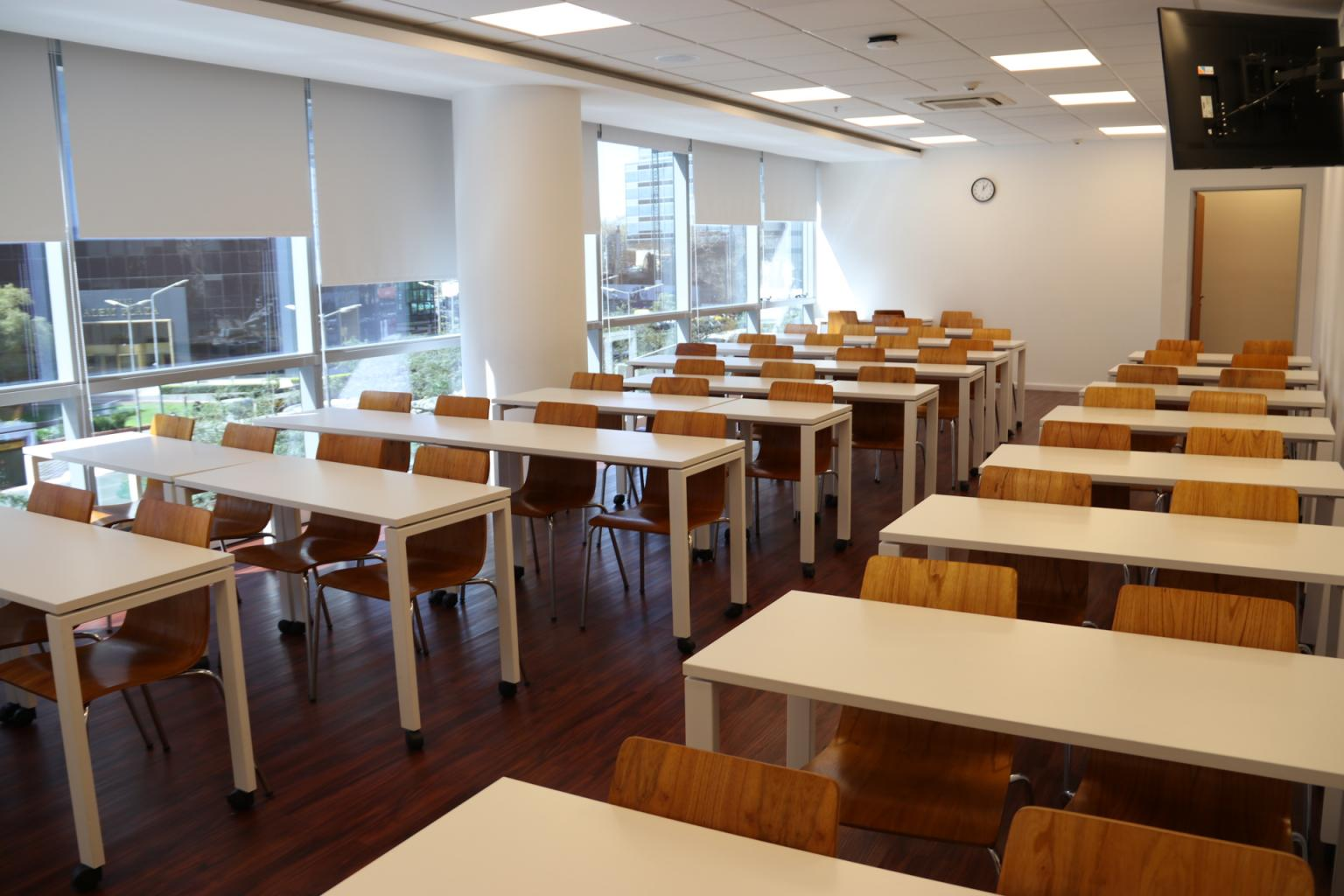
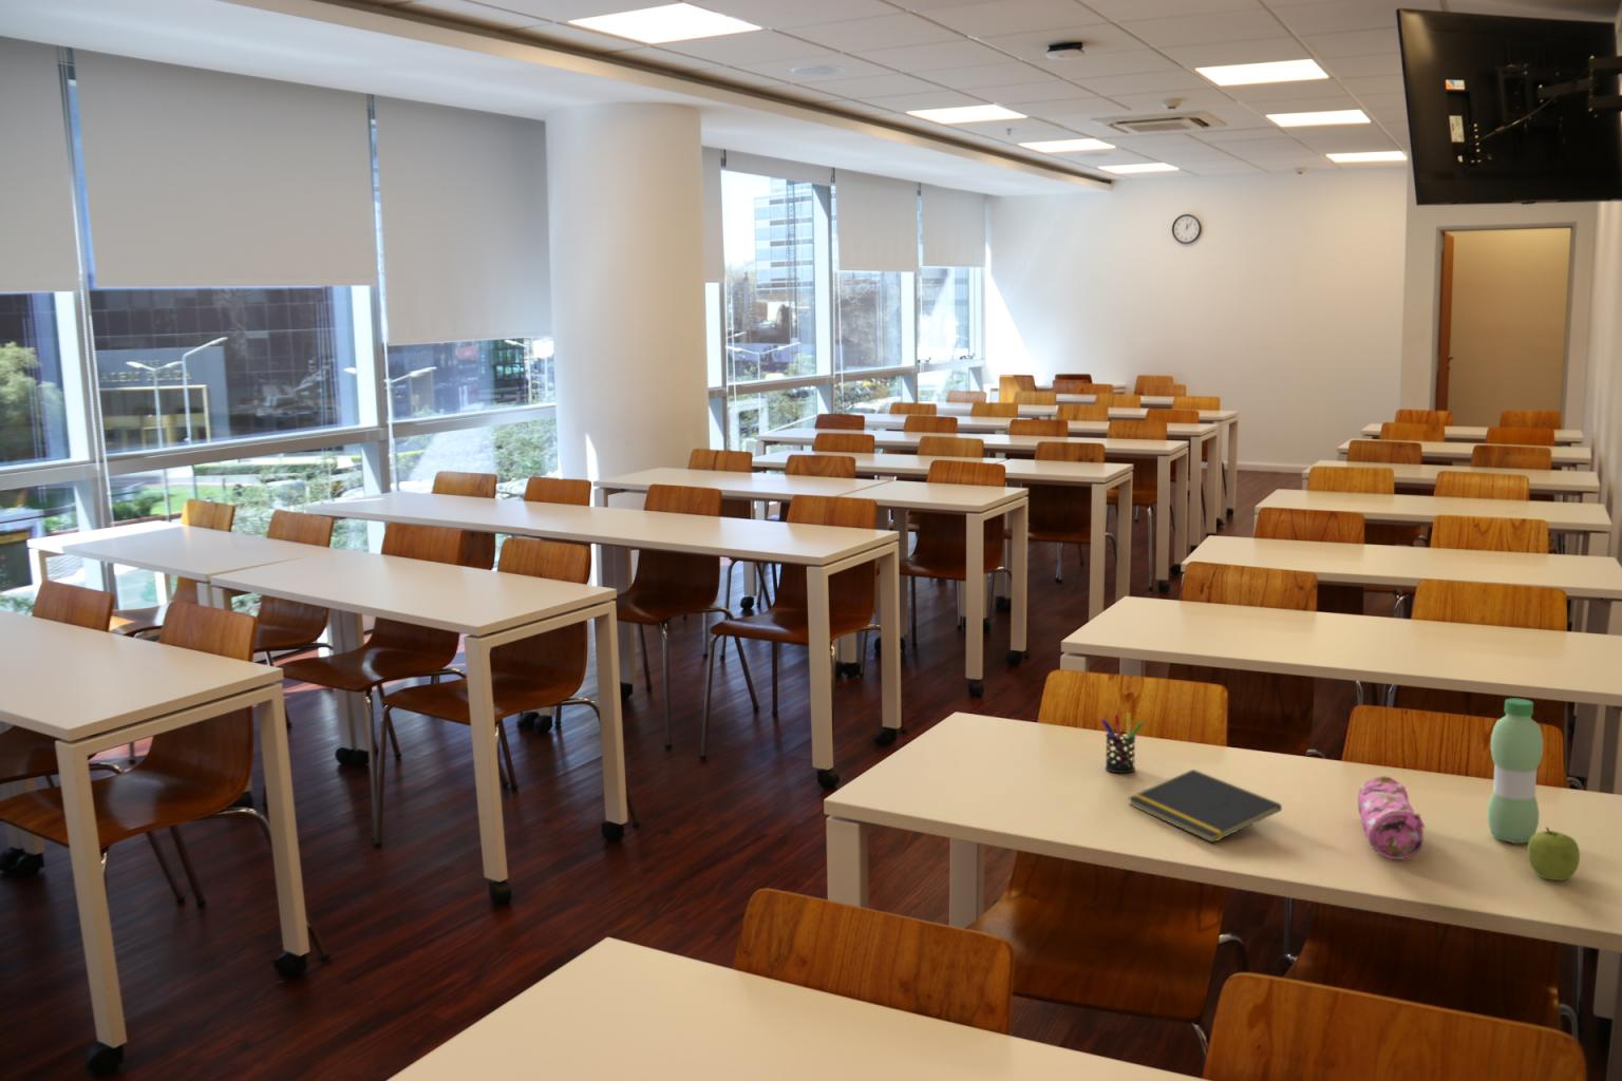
+ pen holder (1122, 740)
+ fruit (1552, 853)
+ water bottle (1516, 770)
+ pencil case (1389, 816)
+ notepad (1202, 804)
